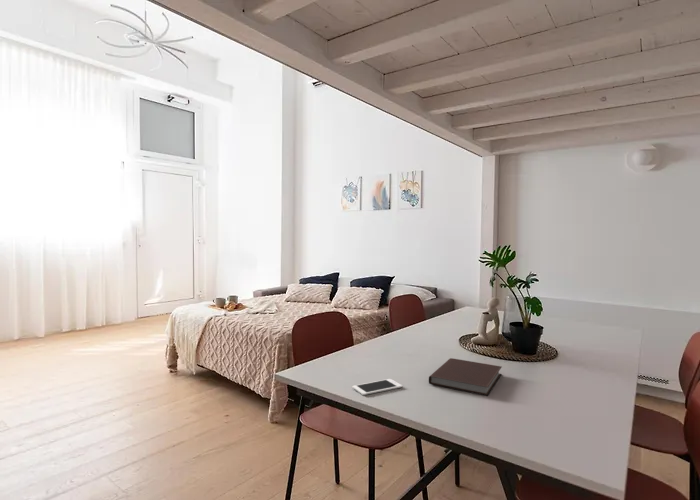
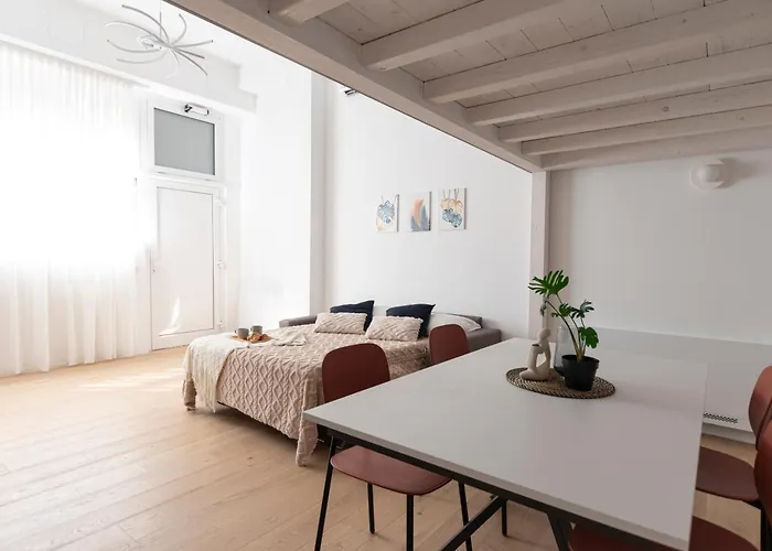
- cell phone (377, 386)
- notebook (466, 374)
